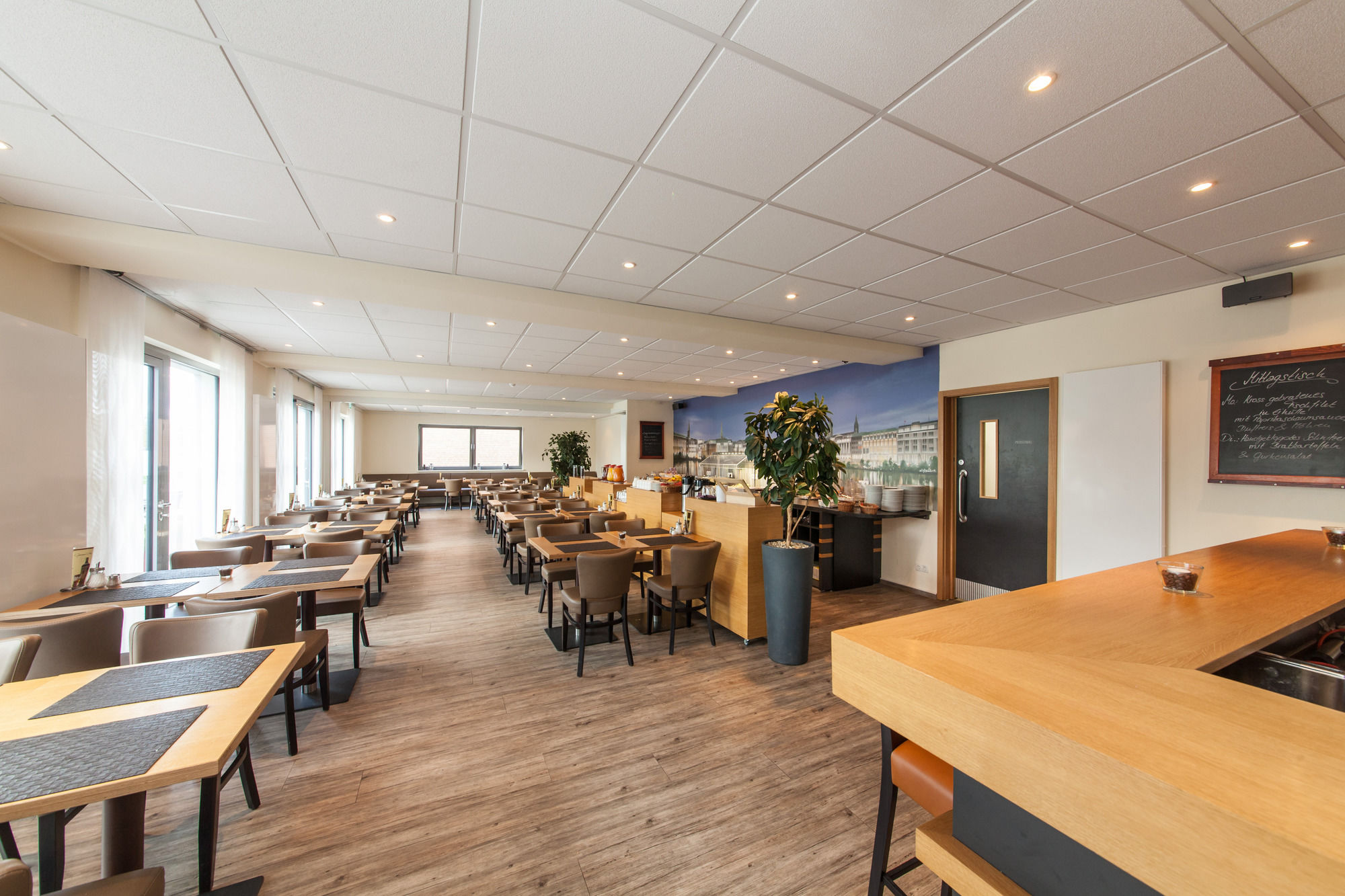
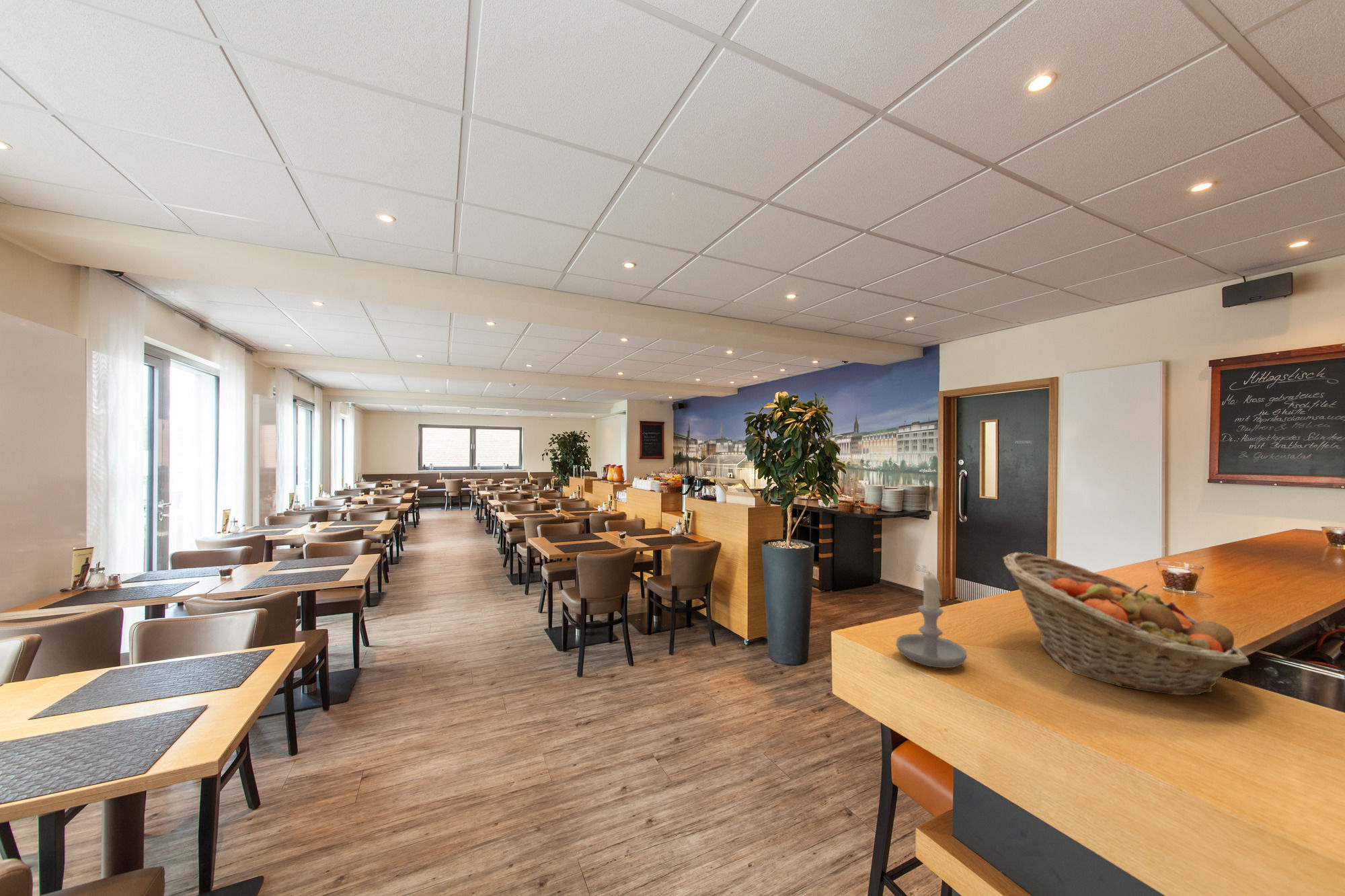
+ candle (930, 615)
+ fruit basket (1107, 614)
